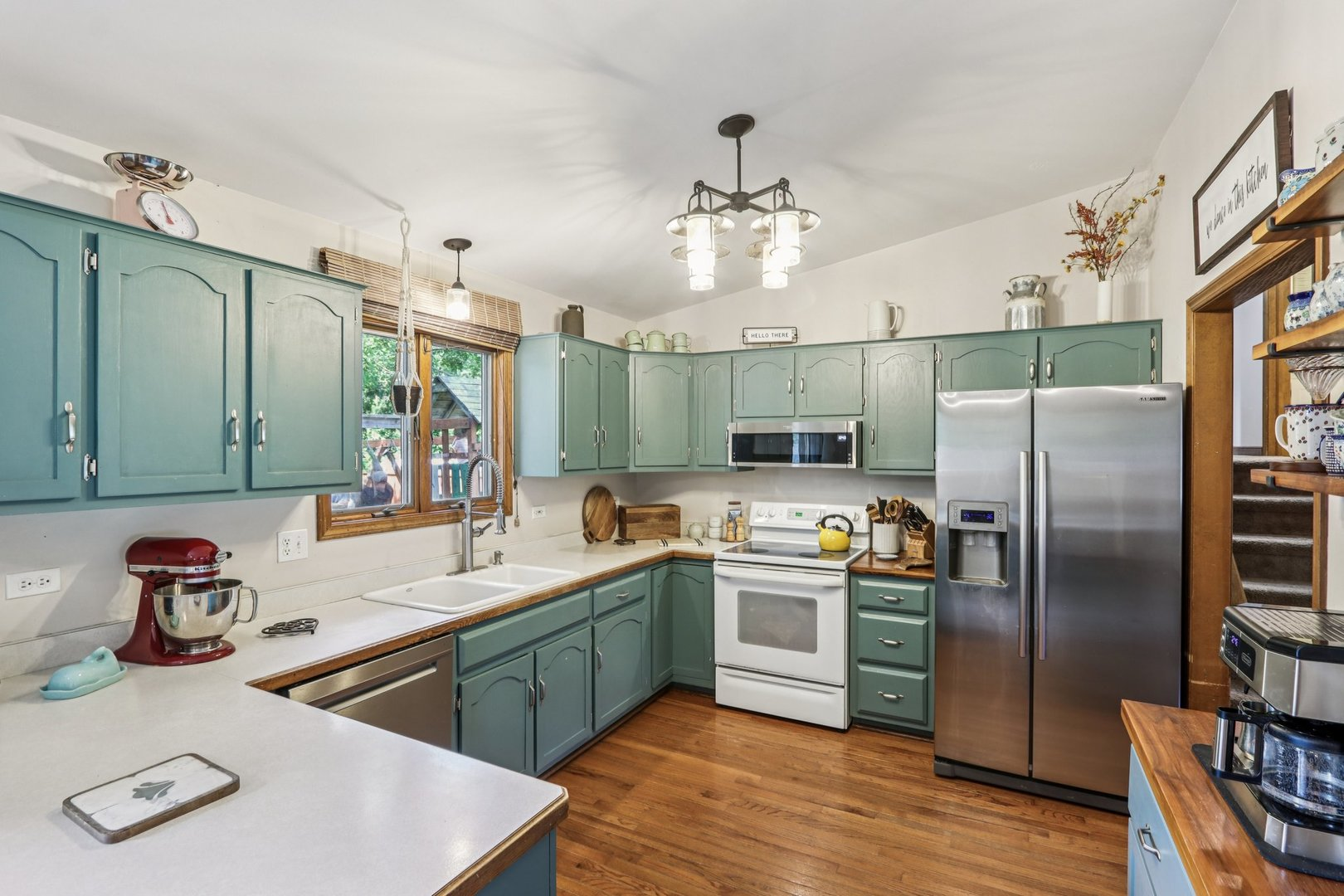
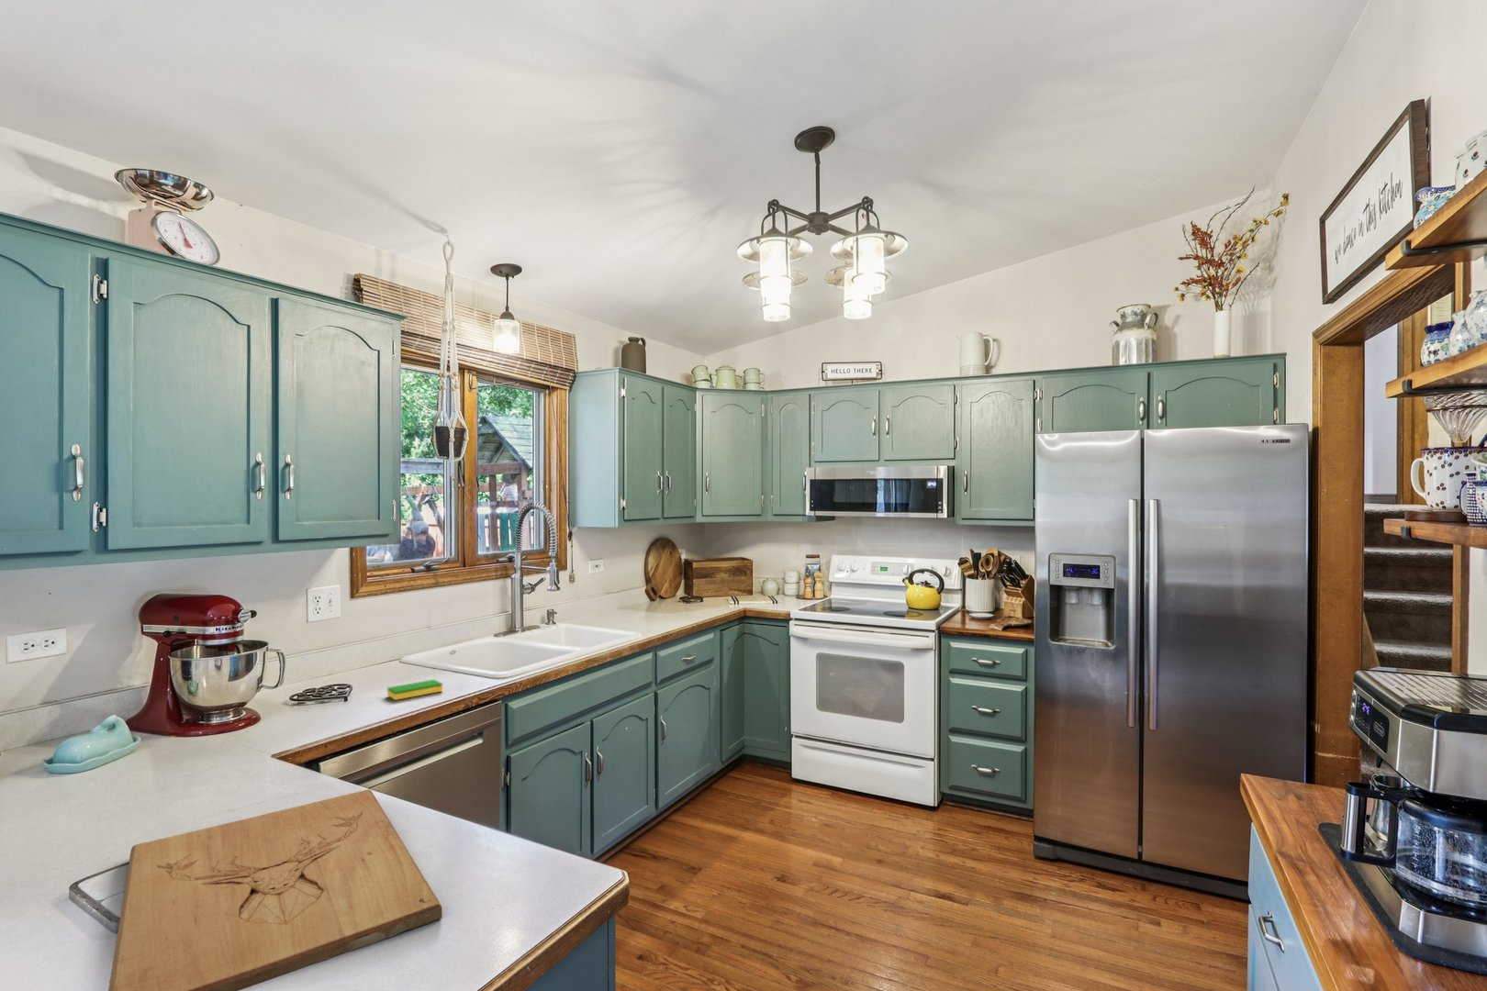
+ cutting board (274, 877)
+ dish sponge (415, 689)
